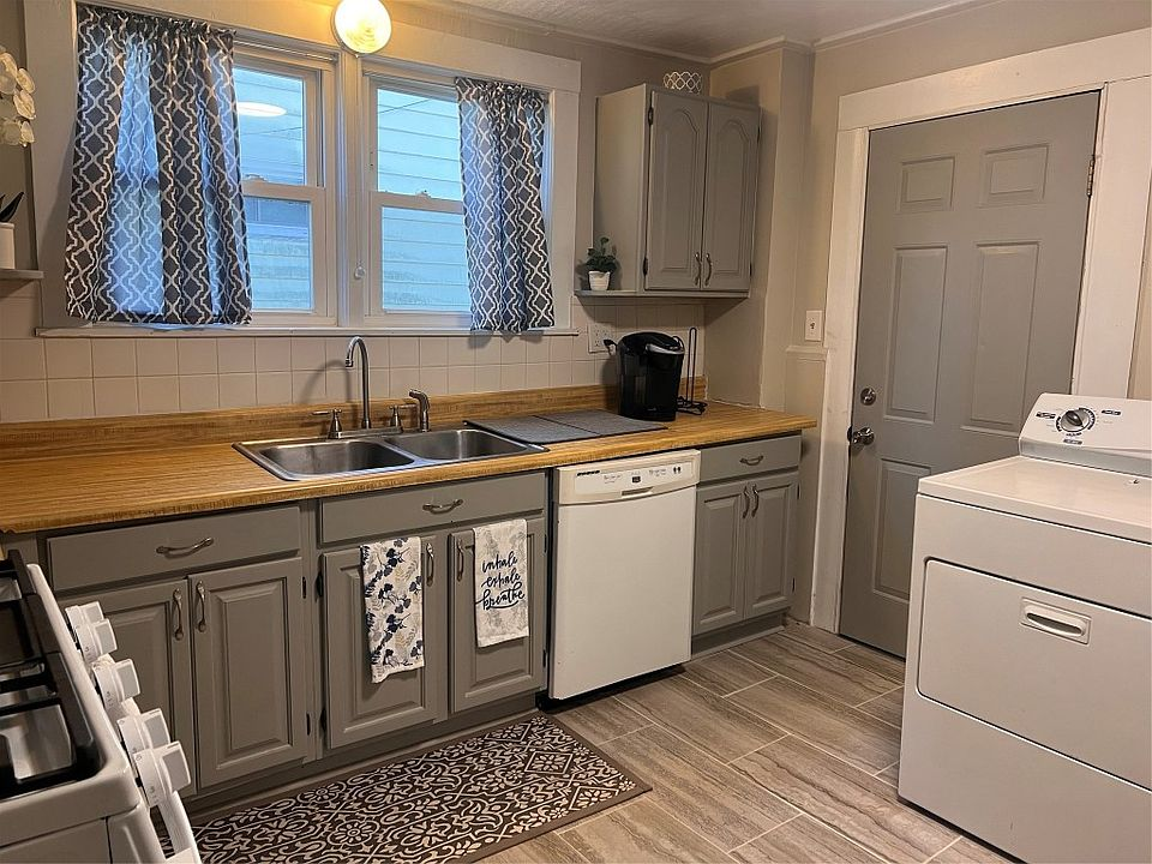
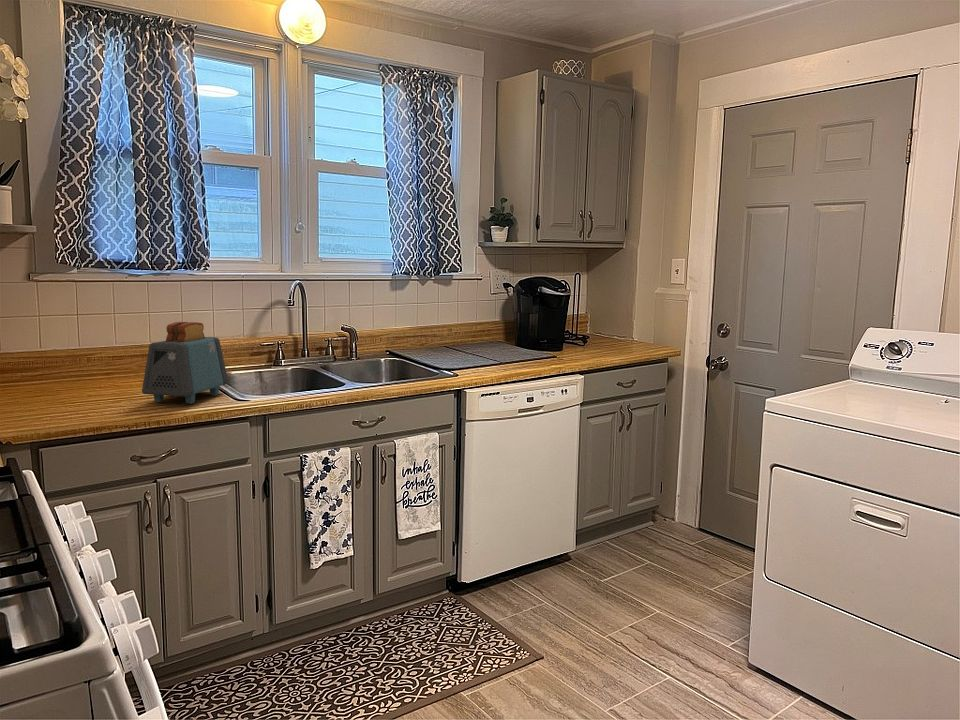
+ toaster (186, 360)
